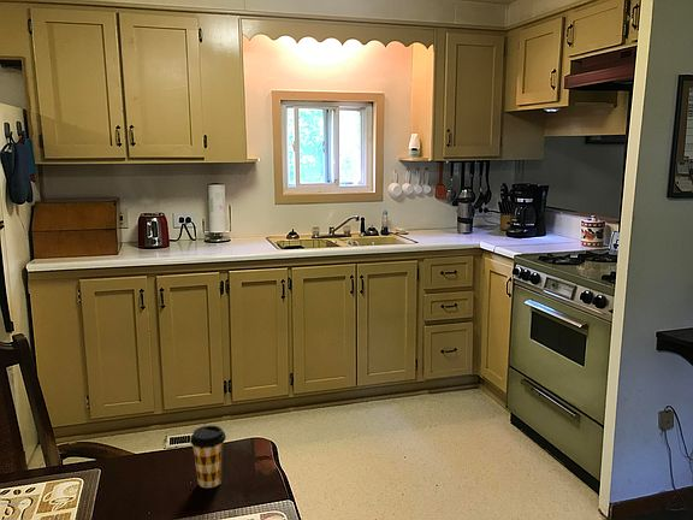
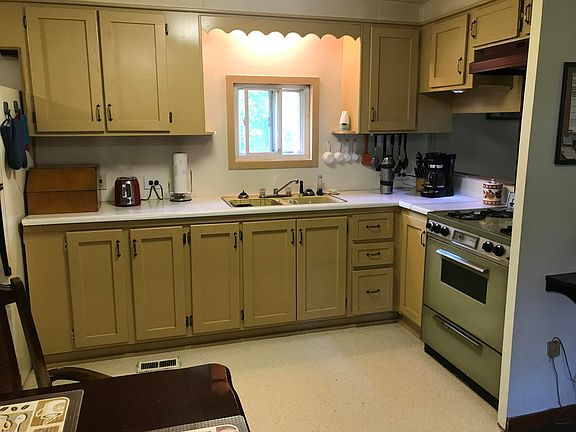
- coffee cup (208, 456)
